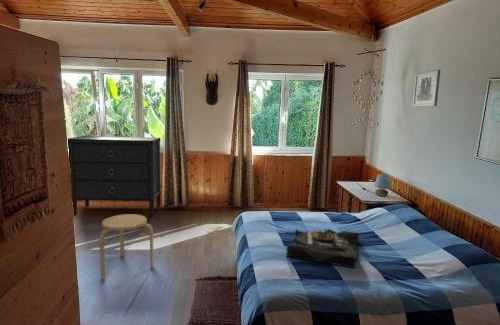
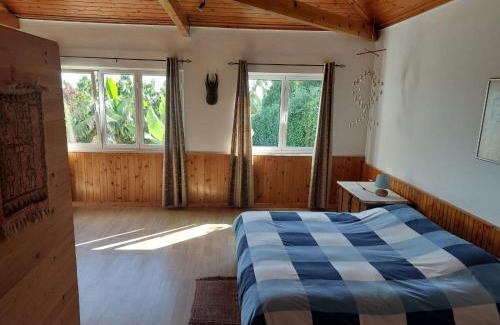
- stool (123, 243)
- dresser (117, 175)
- wall art (425, 89)
- serving tray (325, 238)
